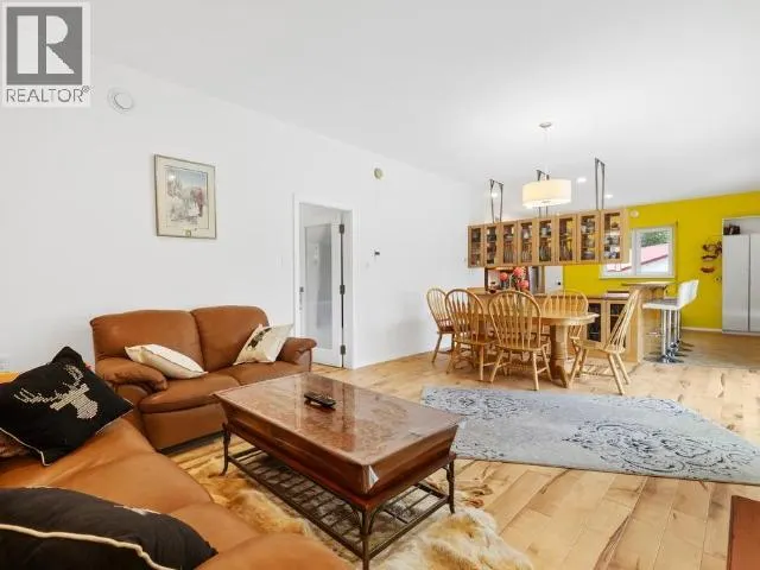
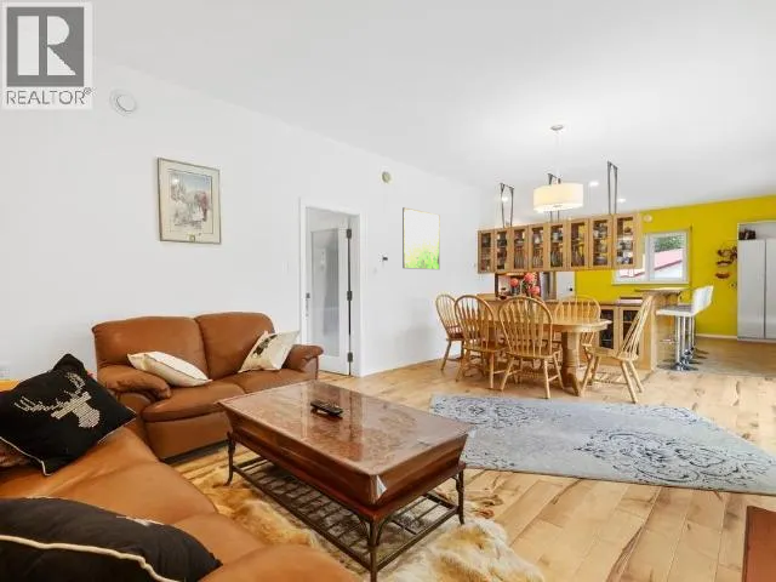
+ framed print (422, 240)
